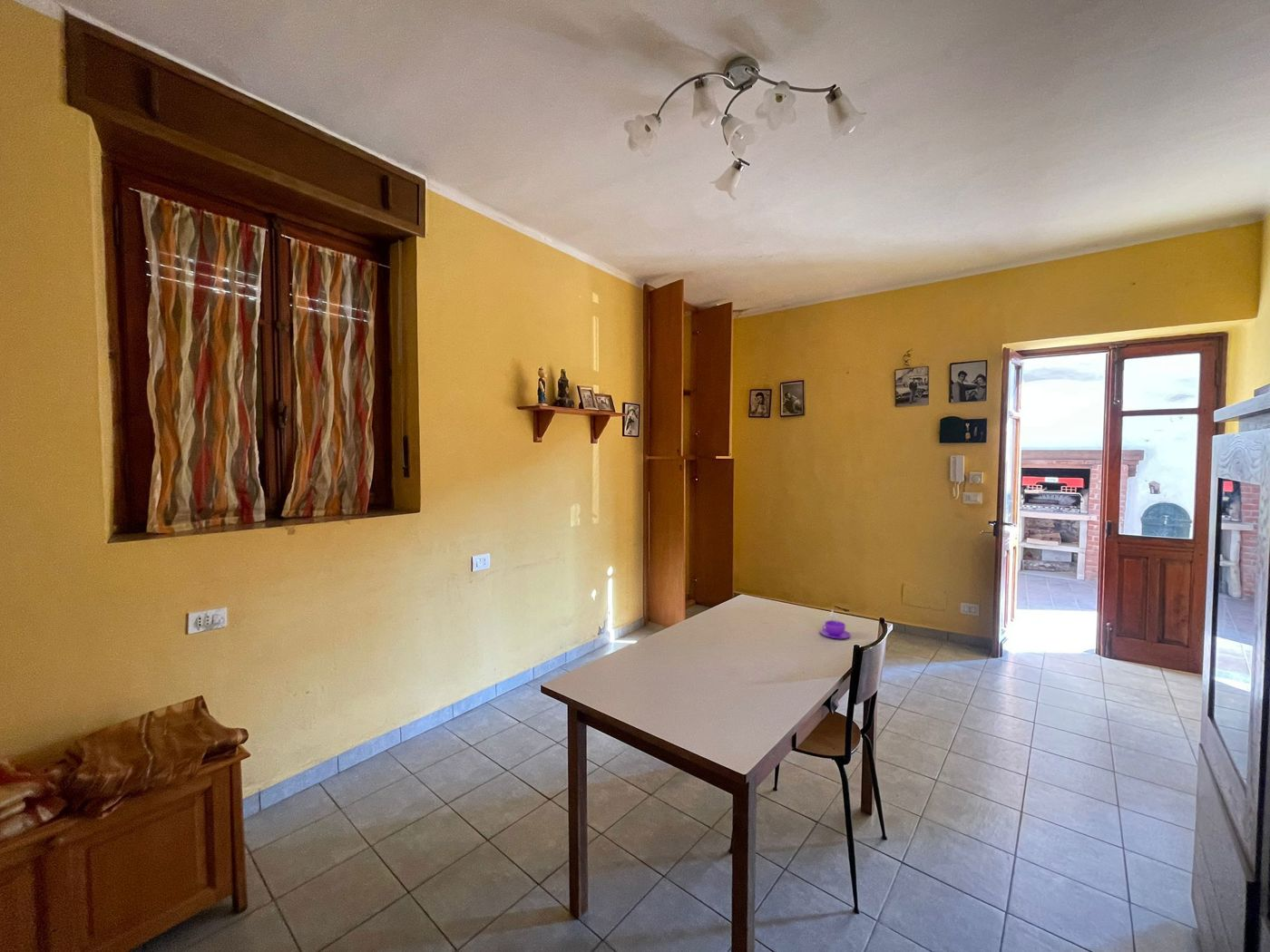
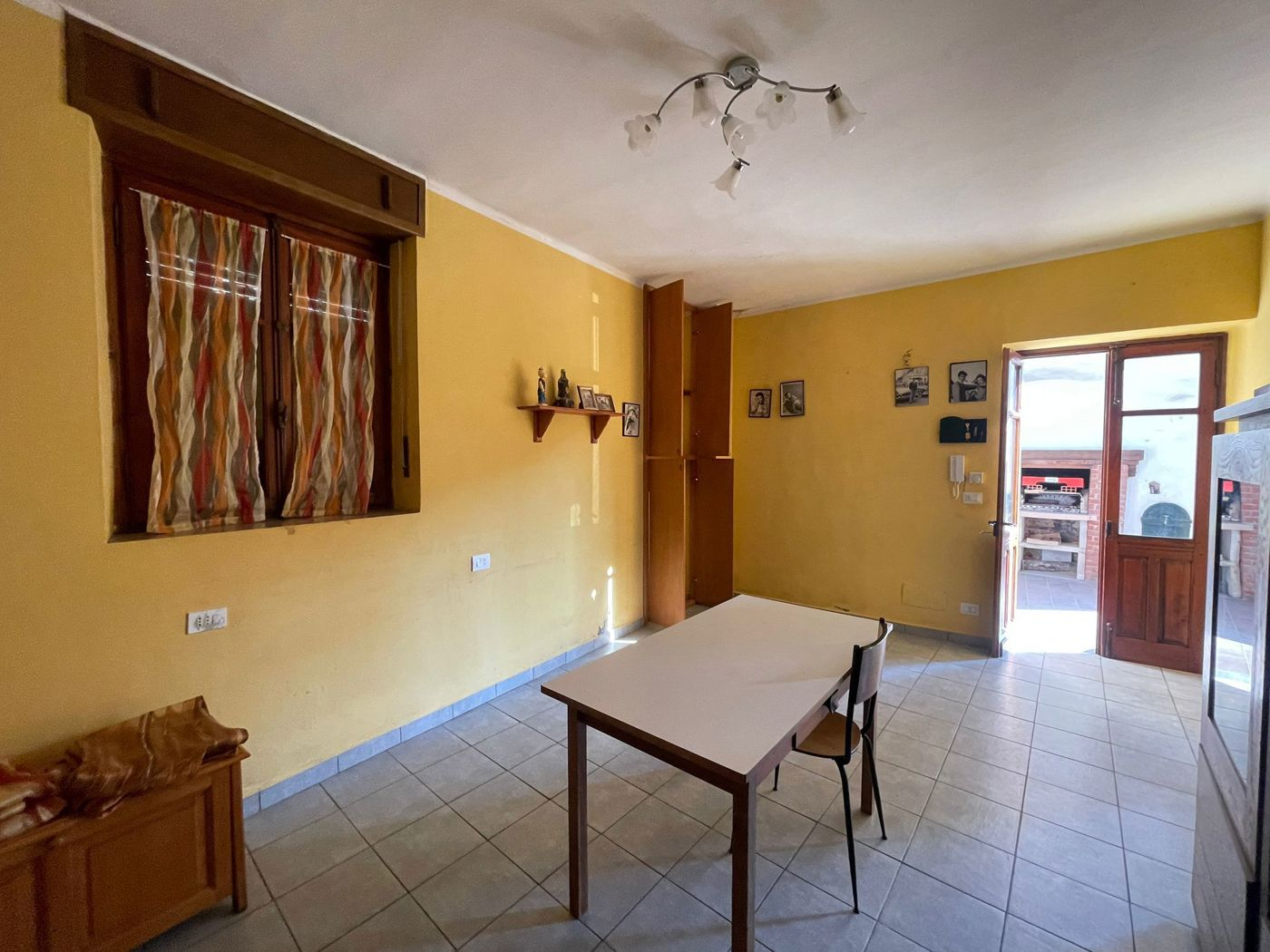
- coffee cup (835, 621)
